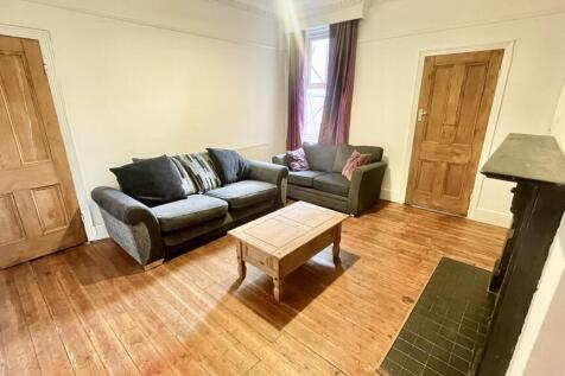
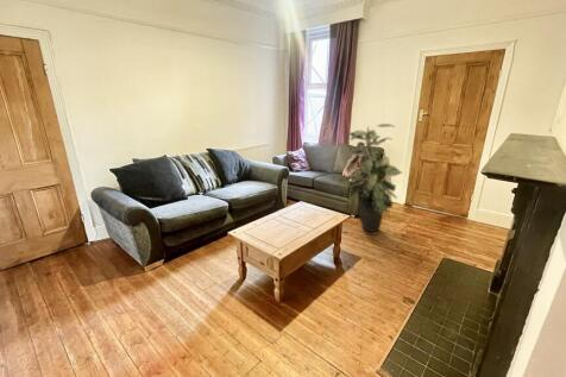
+ indoor plant (371, 181)
